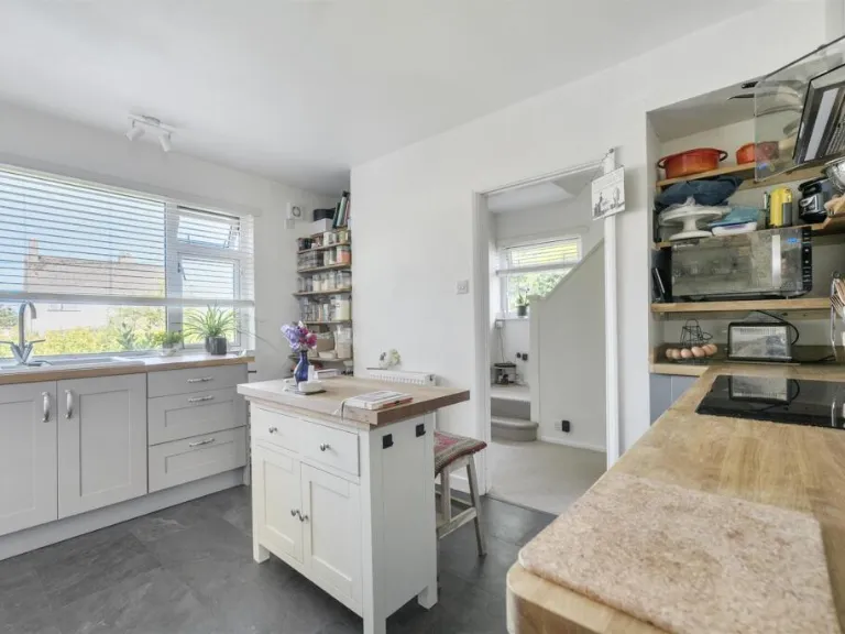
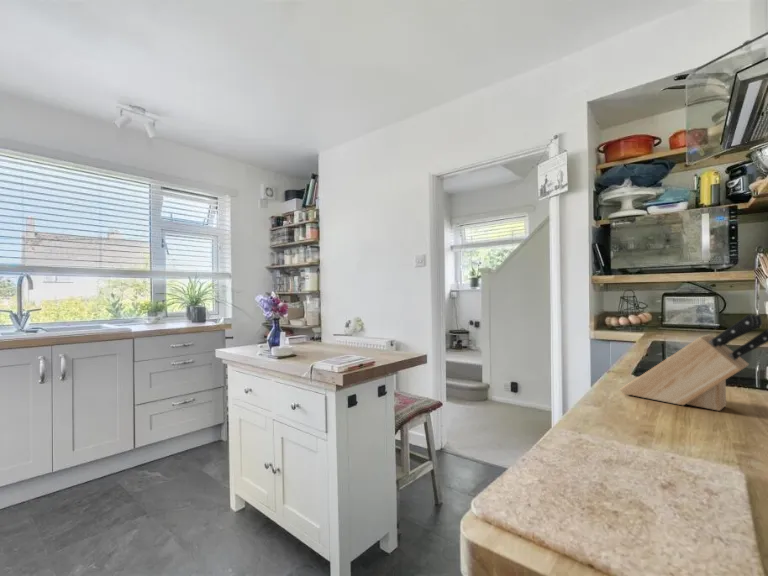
+ knife block (689, 357)
